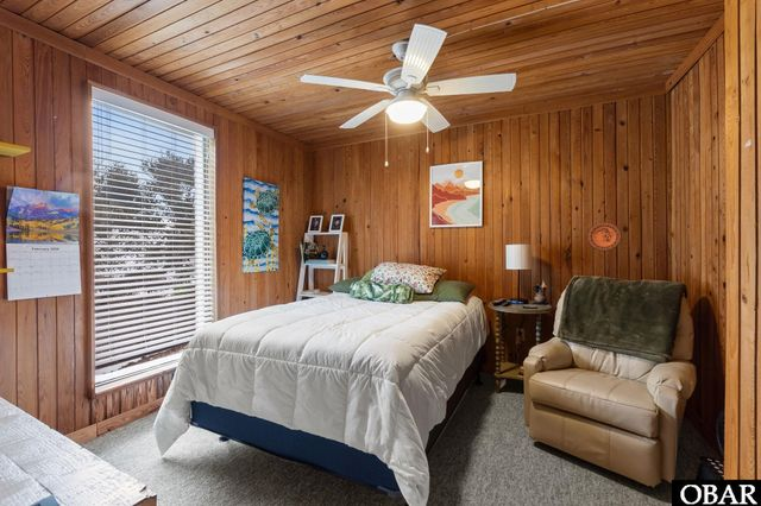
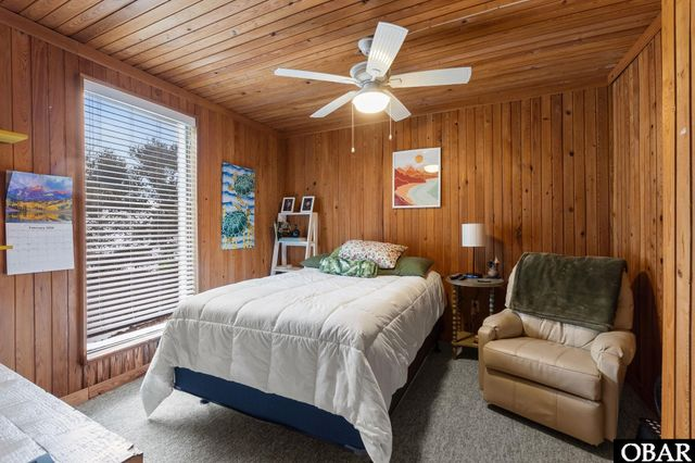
- decorative plate (603, 236)
